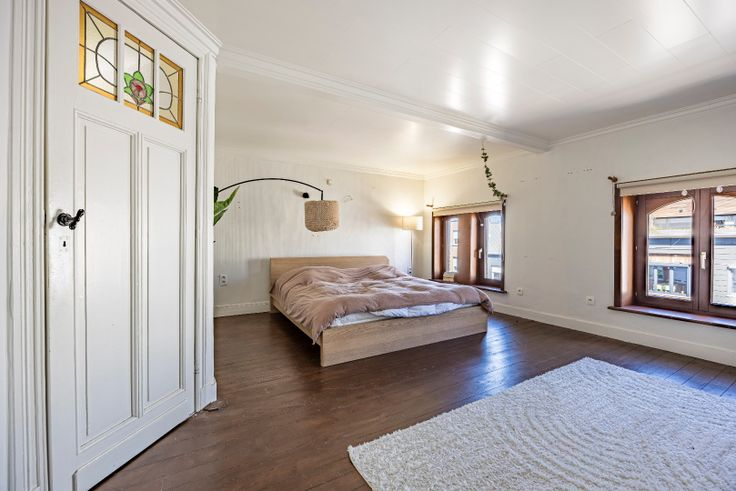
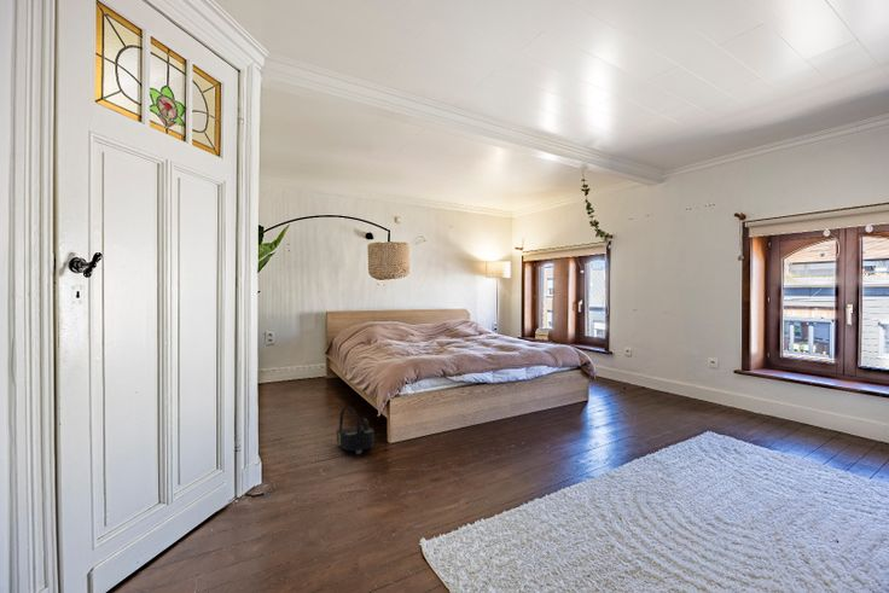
+ backpack (358, 430)
